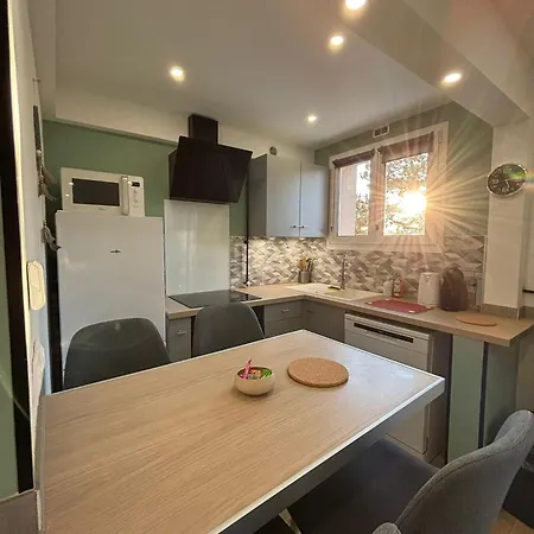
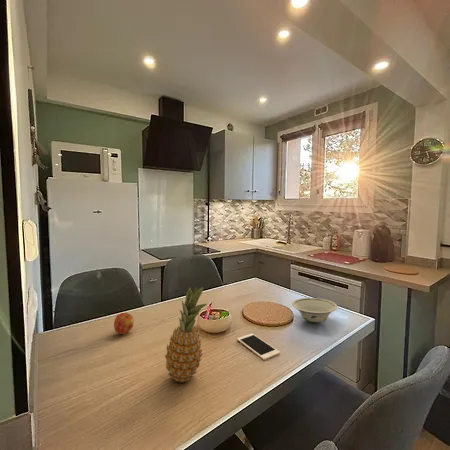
+ pineapple (186, 333)
+ cell phone (257, 345)
+ bowl (313, 312)
+ apple (124, 323)
